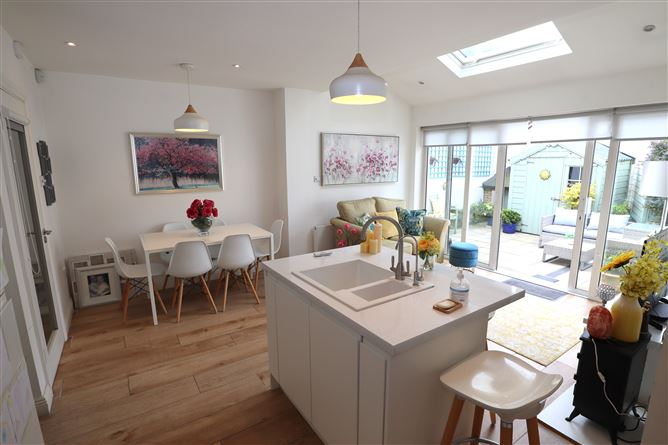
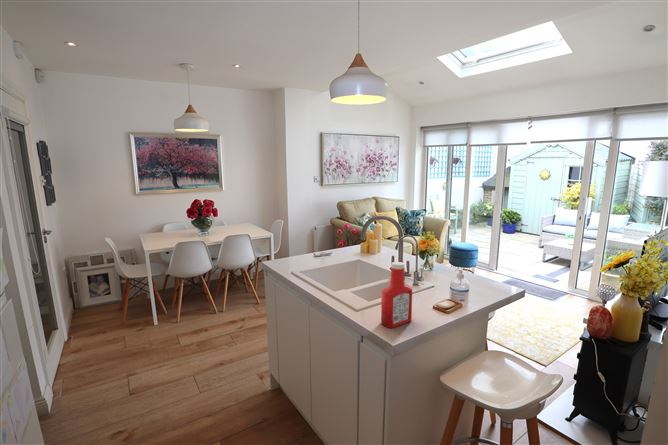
+ soap bottle (397, 293)
